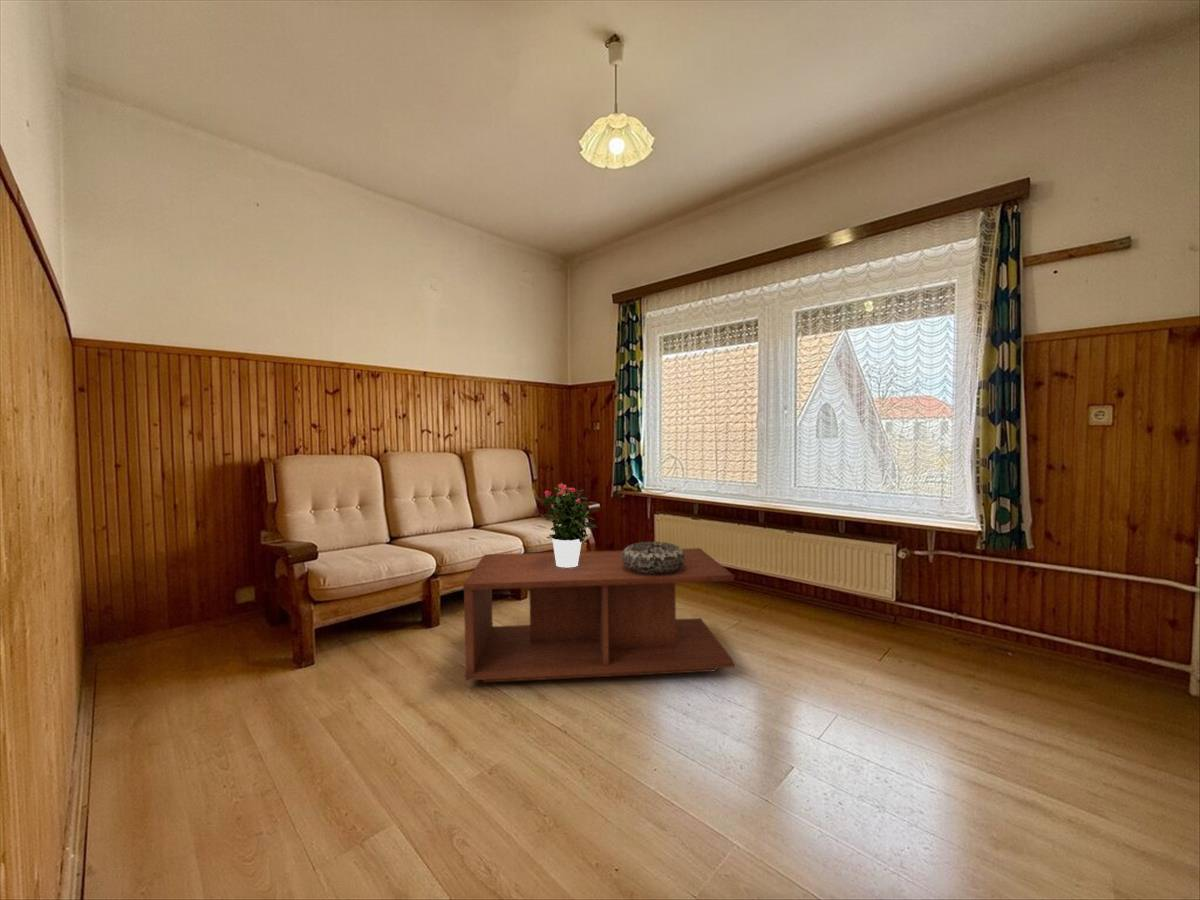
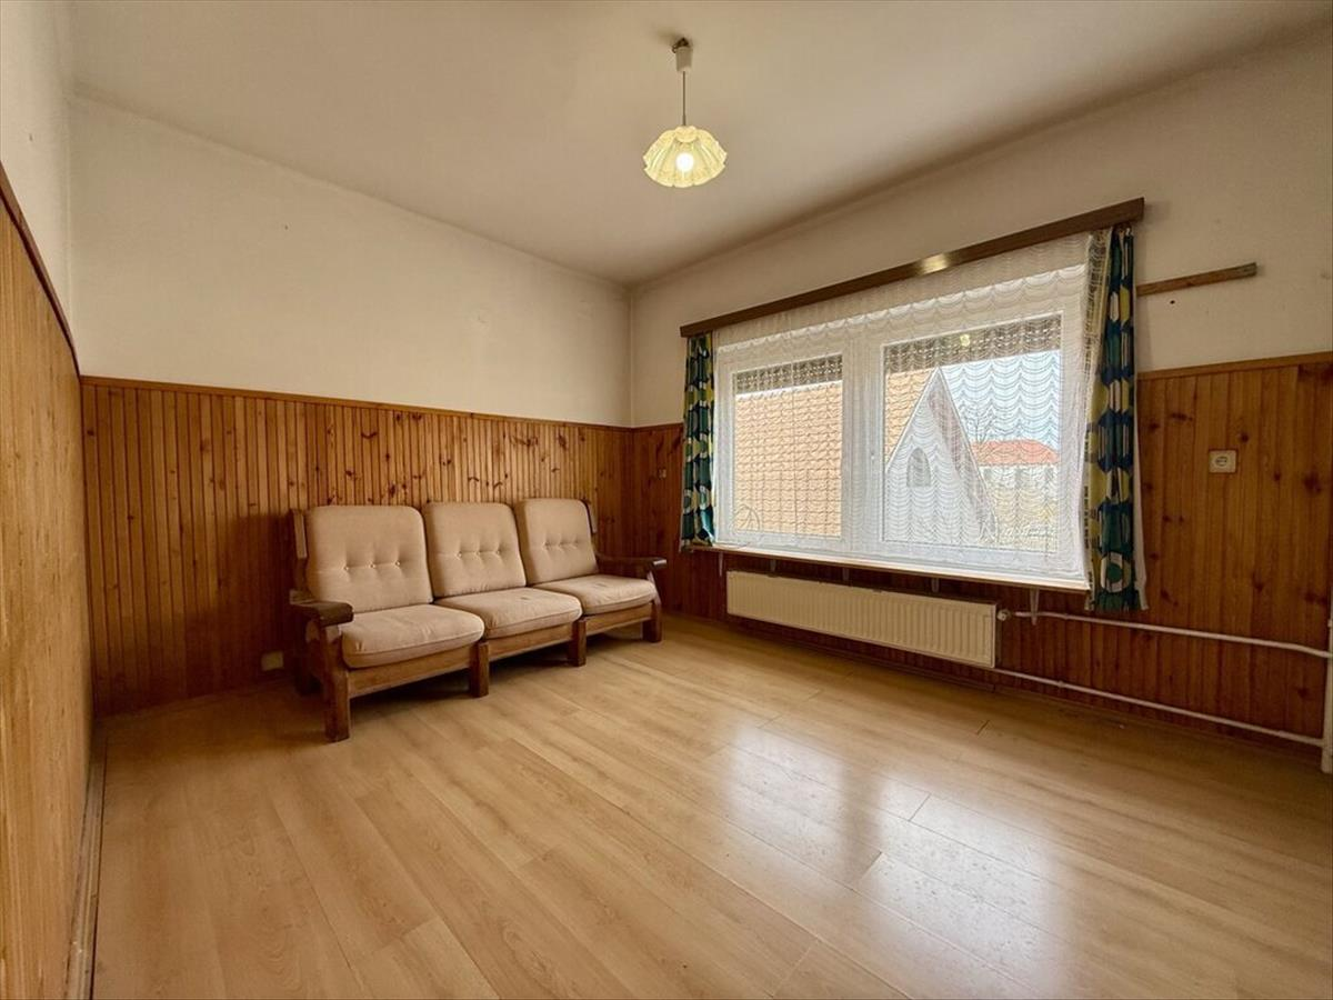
- decorative bowl (653, 556)
- coffee table (597, 610)
- potted flower (566, 524)
